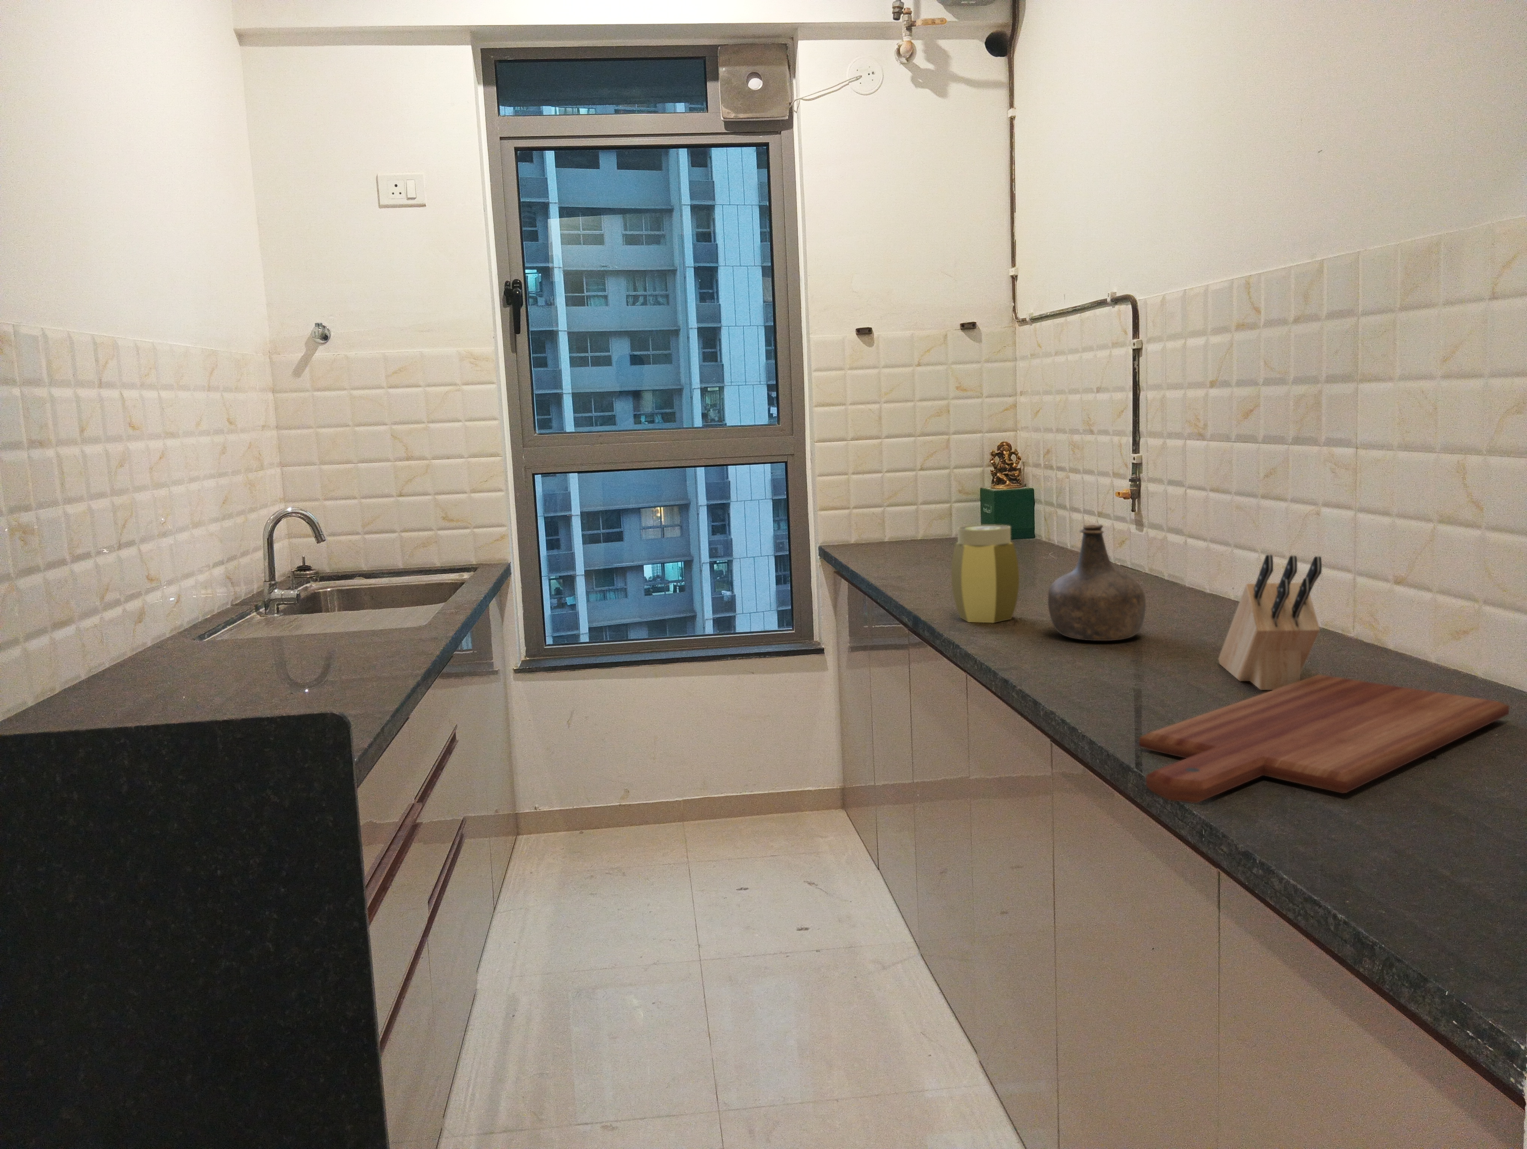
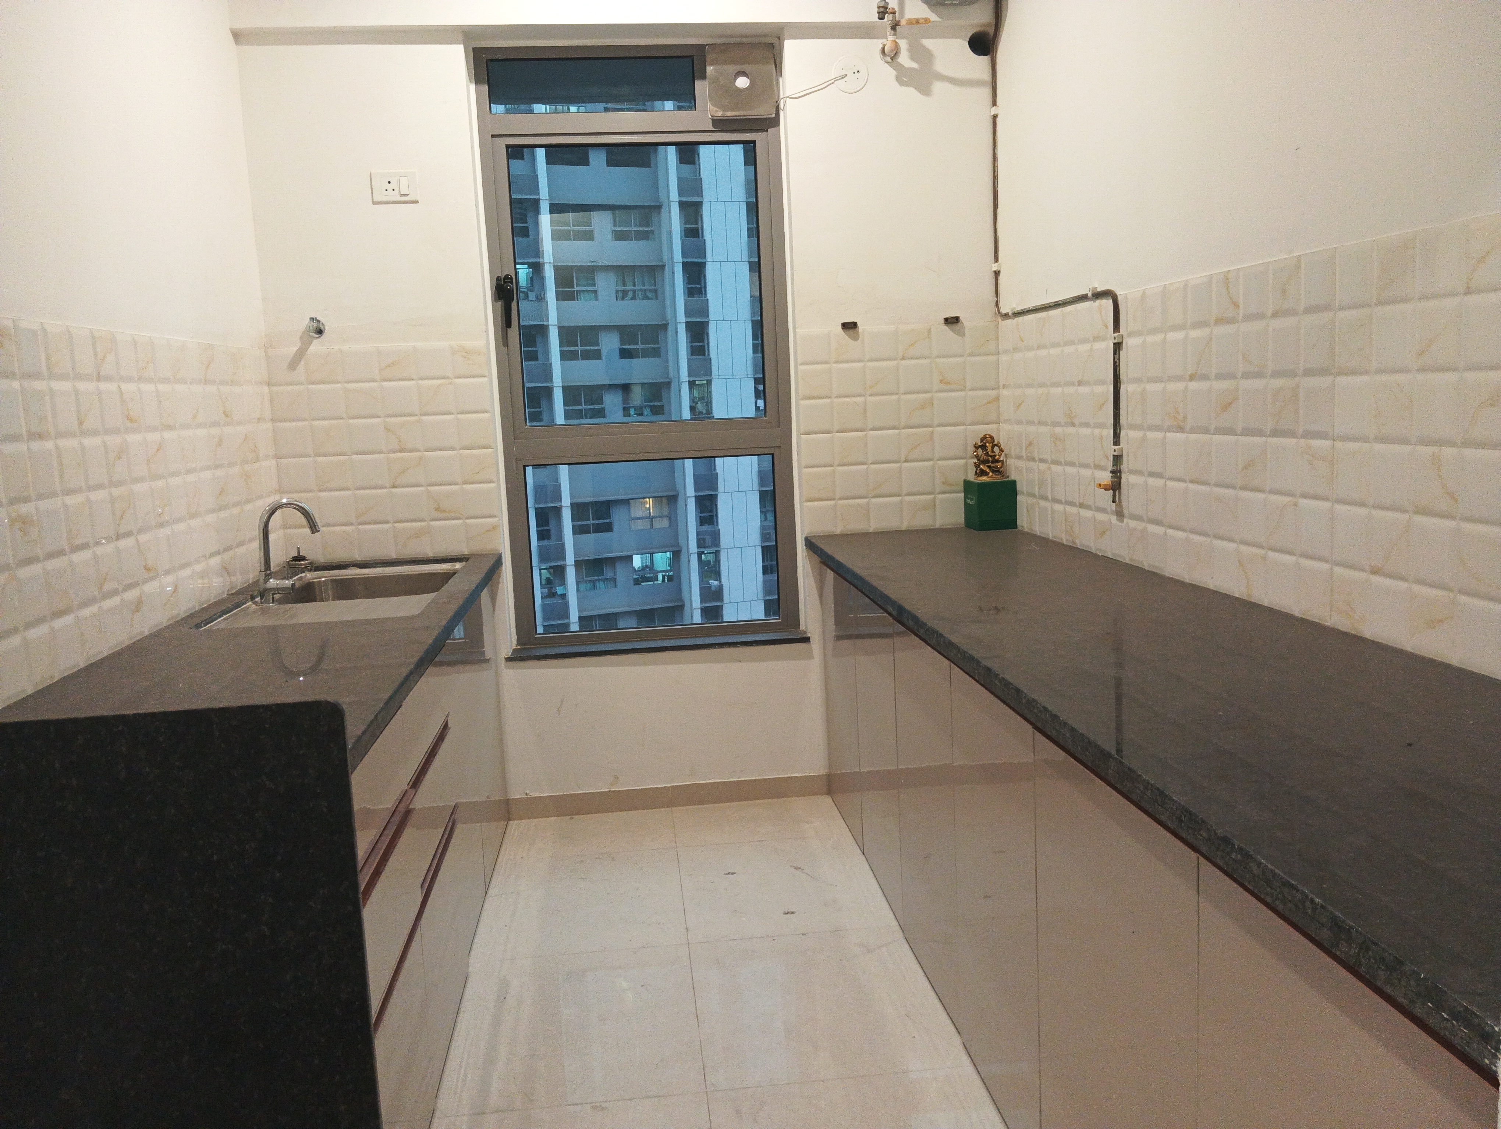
- bottle (1096, 581)
- knife block (1270, 614)
- jar (985, 573)
- cutting board (1322, 728)
